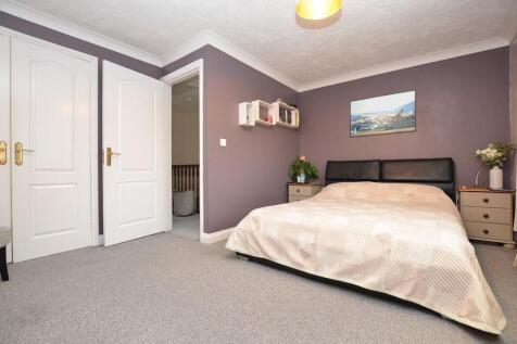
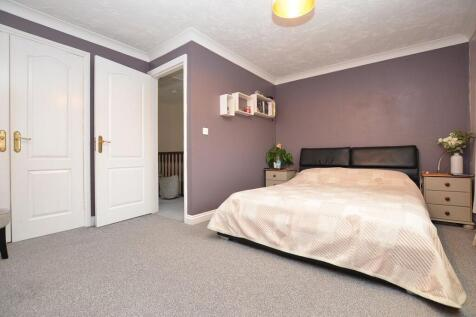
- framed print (380, 115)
